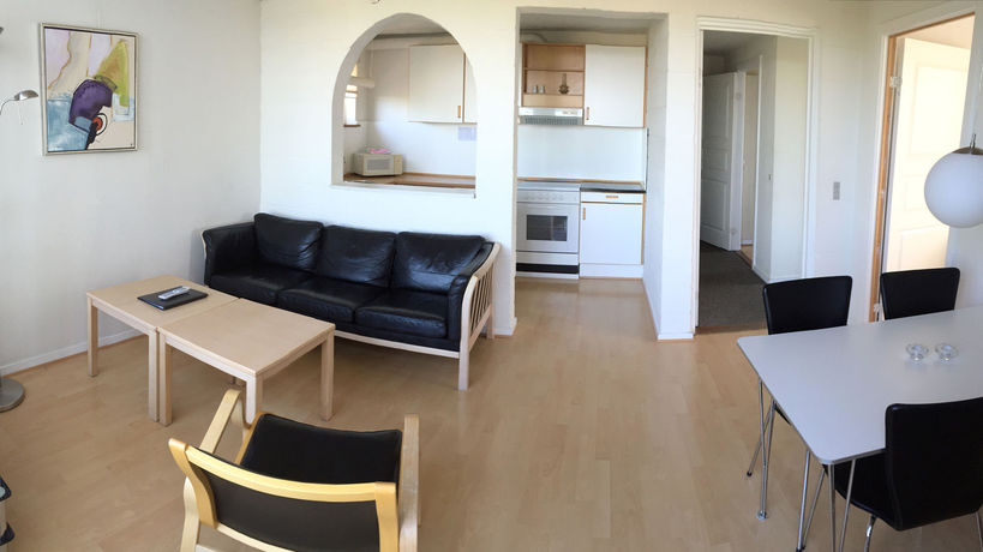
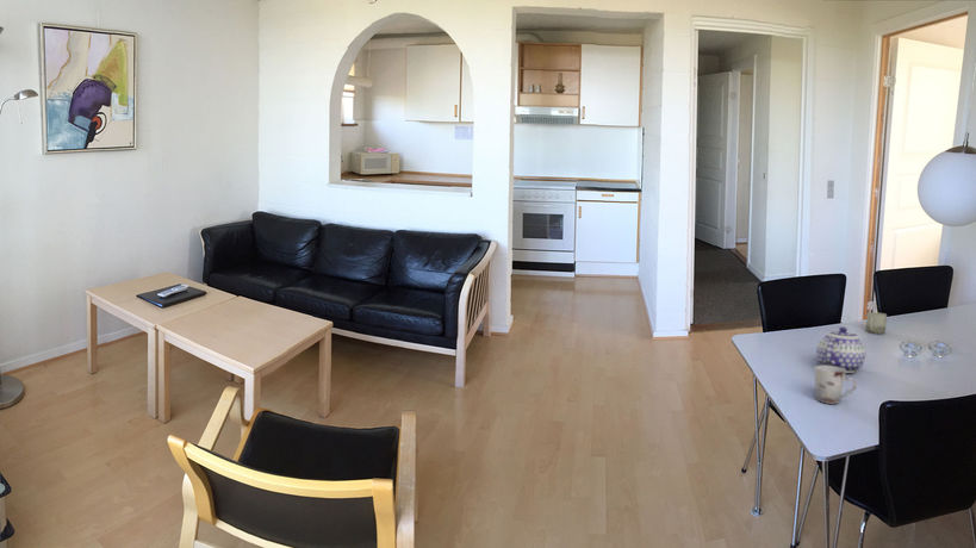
+ cup (834, 385)
+ teapot (840, 348)
+ cup (875, 323)
